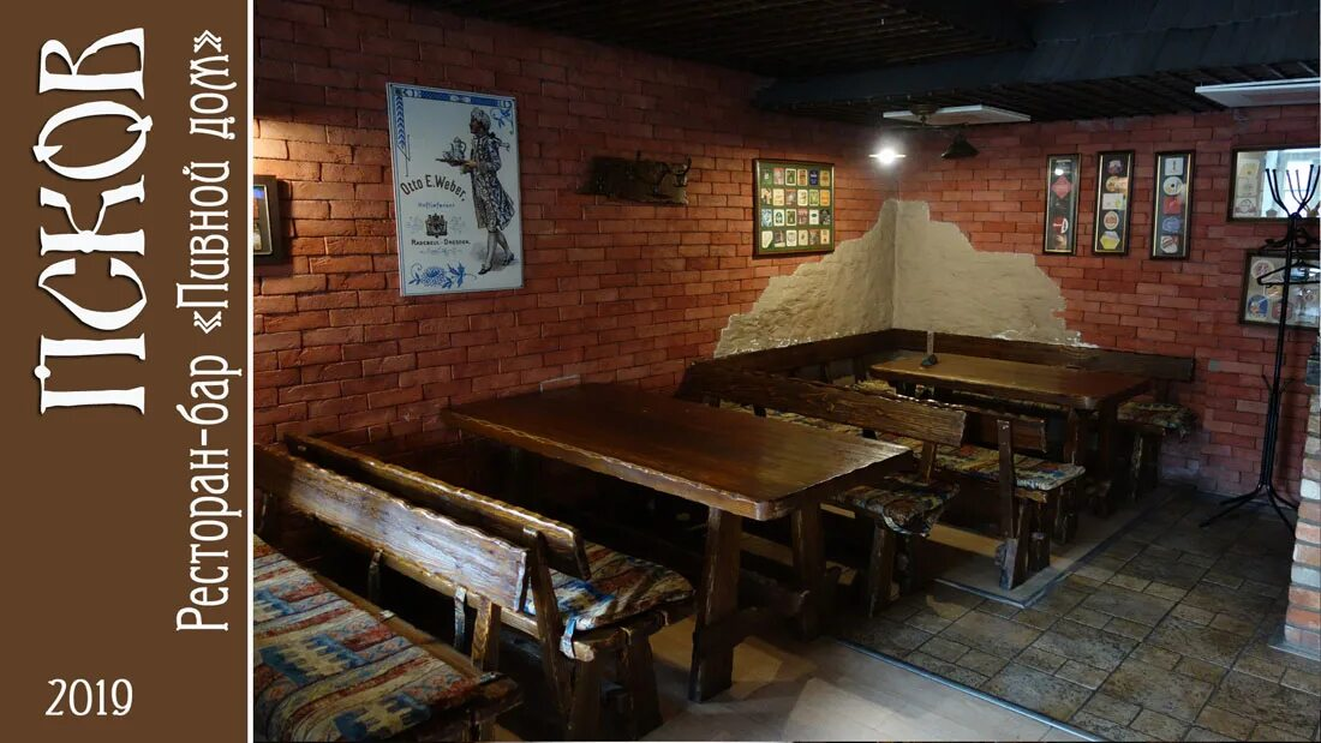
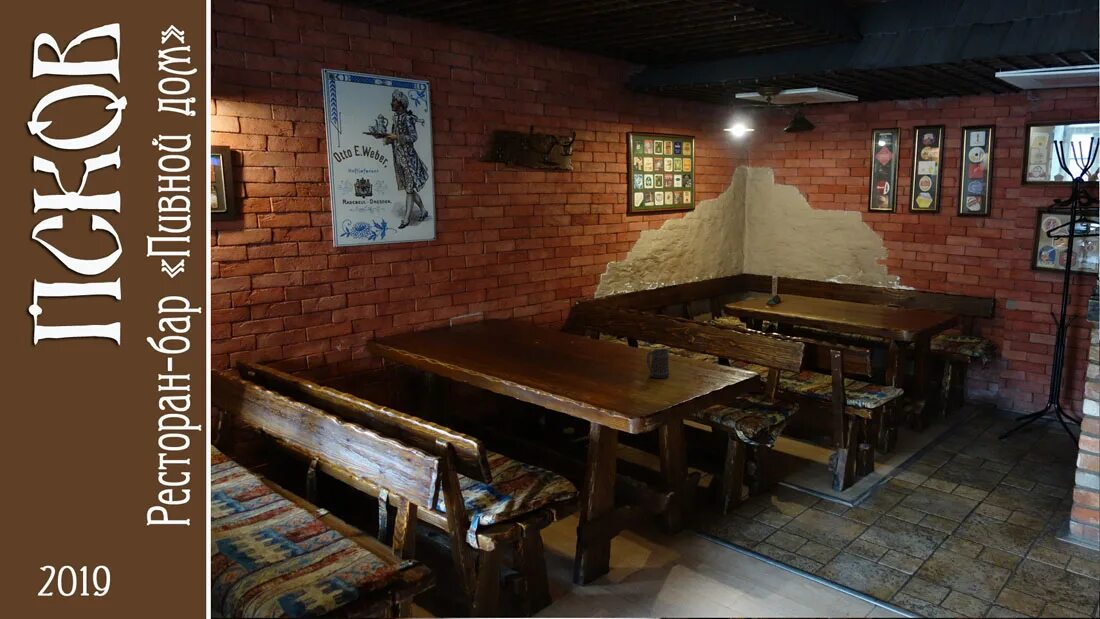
+ beer mug (657, 363)
